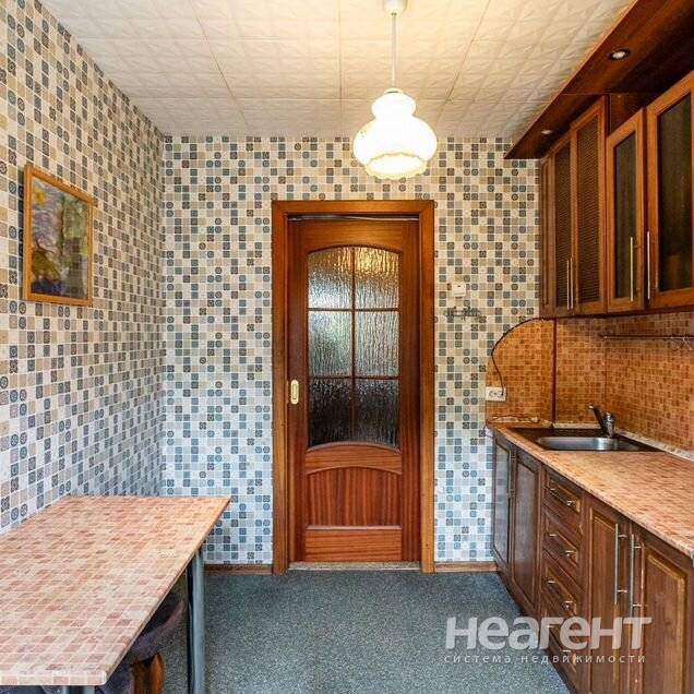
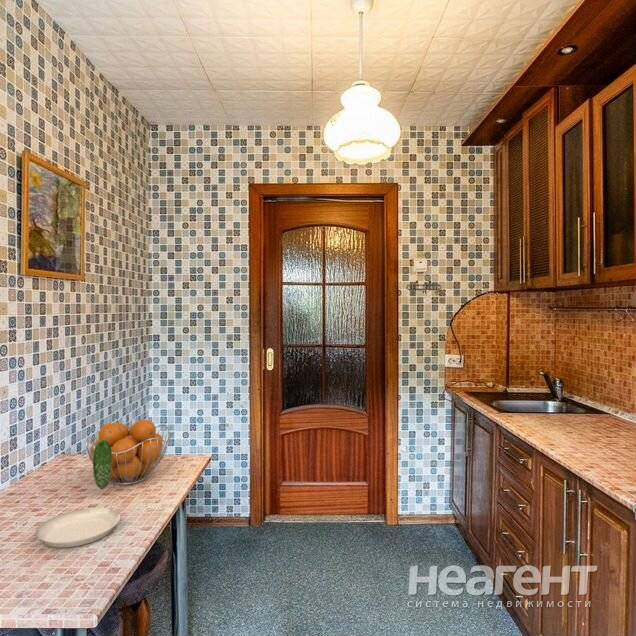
+ fruit basket (129, 449)
+ plate (94, 479)
